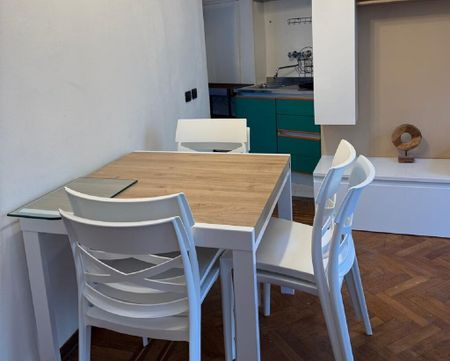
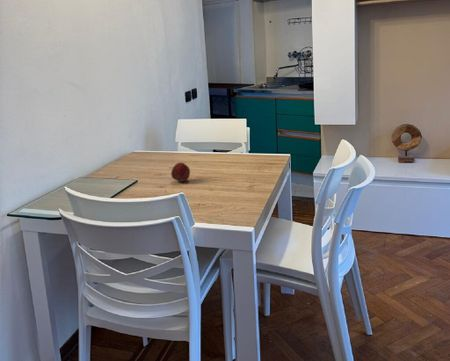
+ apple (180, 172)
